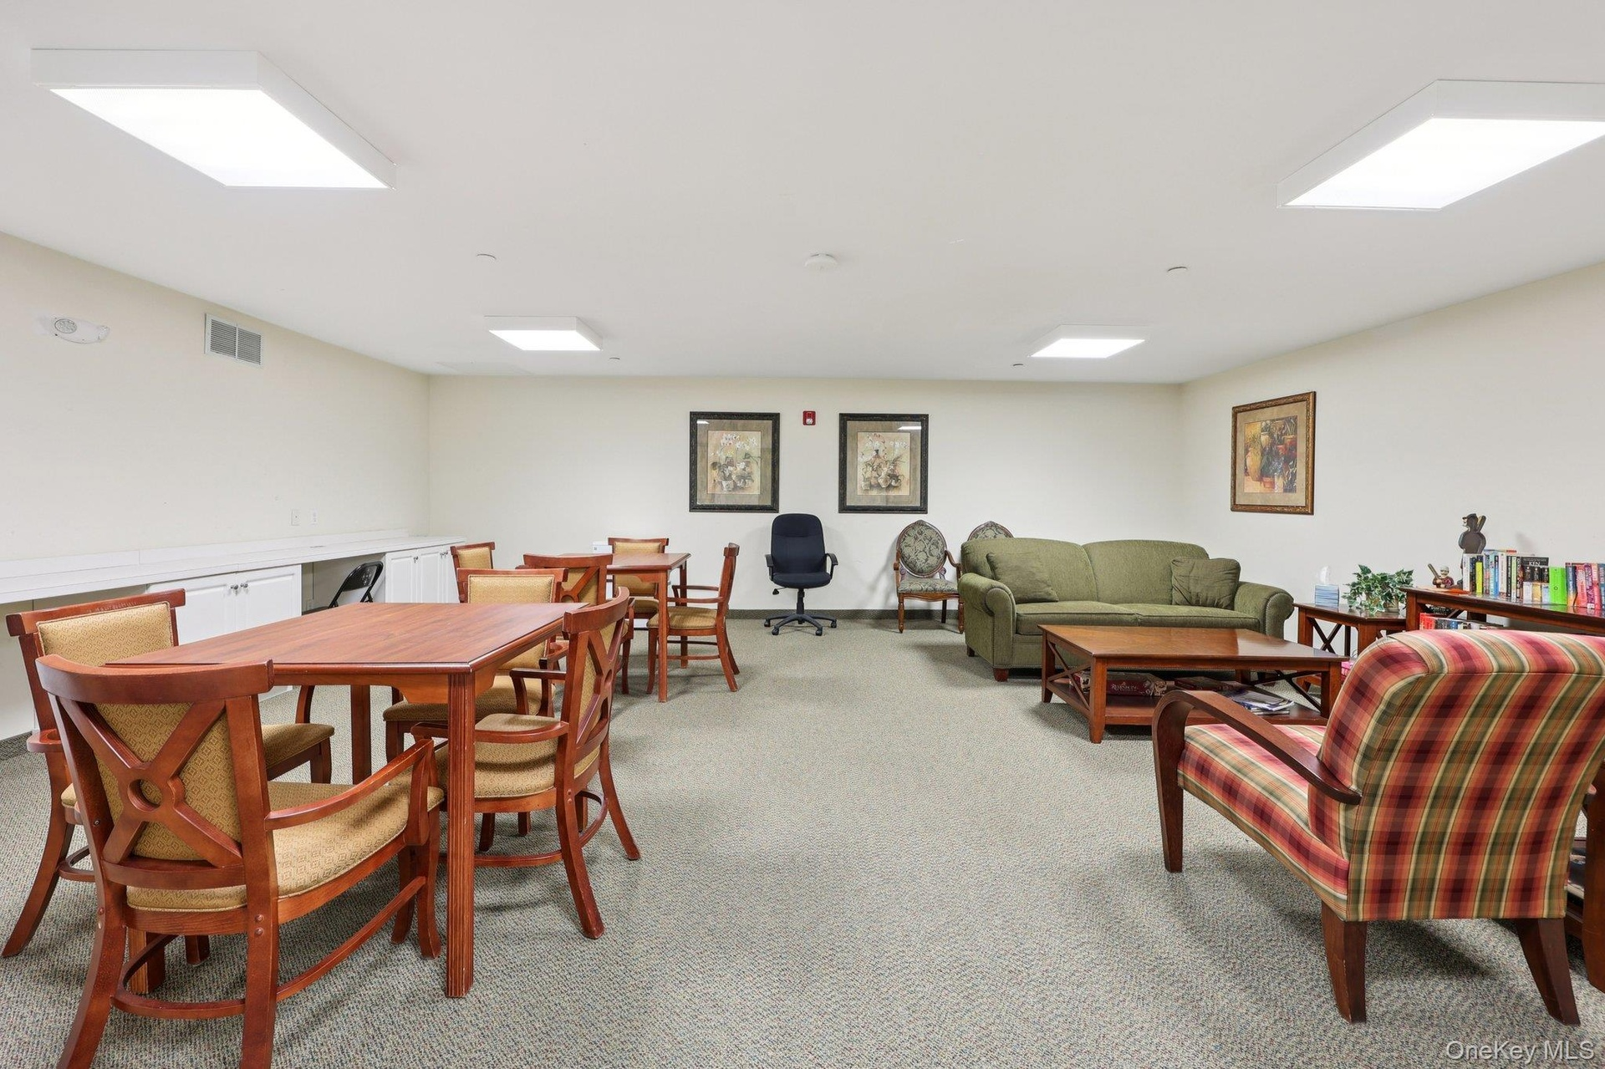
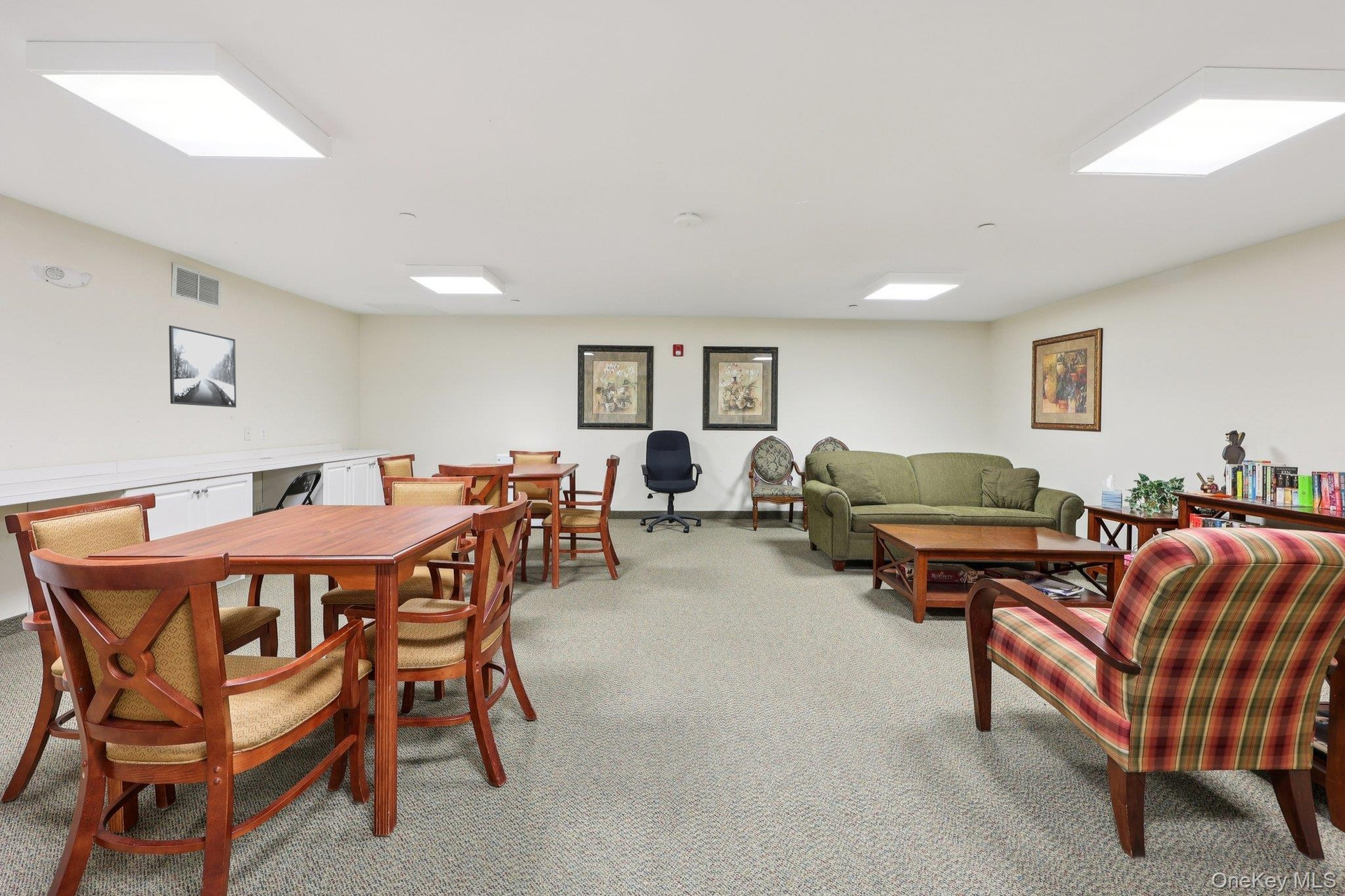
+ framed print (205, 369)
